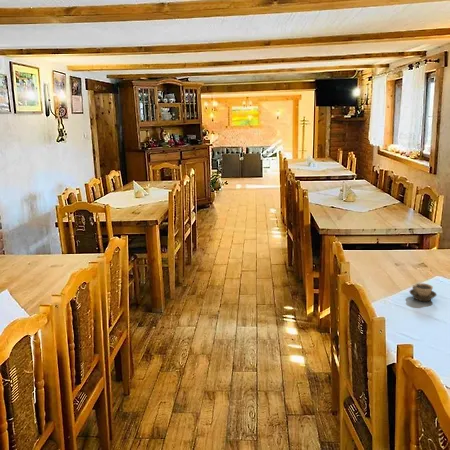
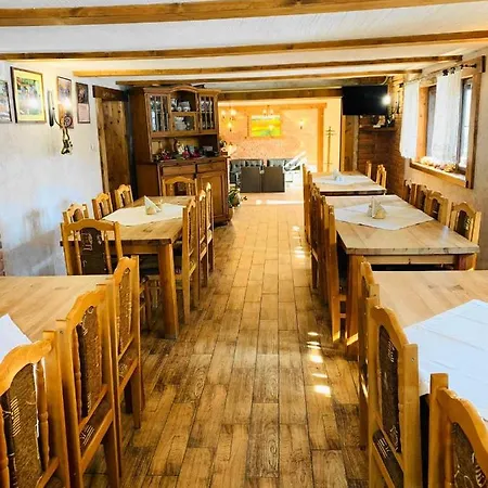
- cup (422, 292)
